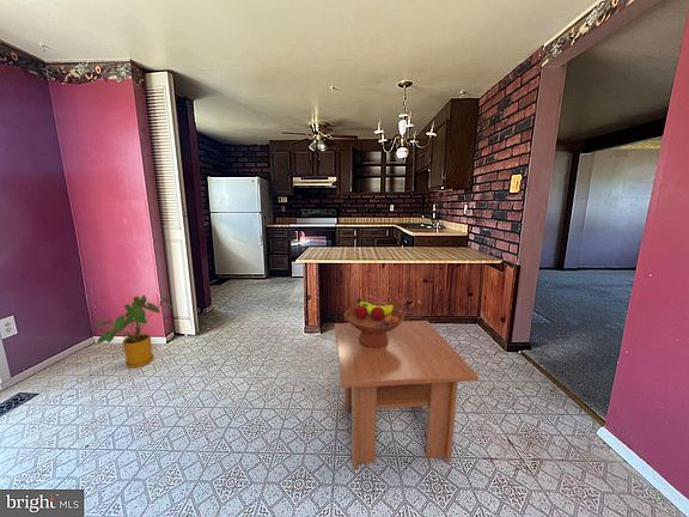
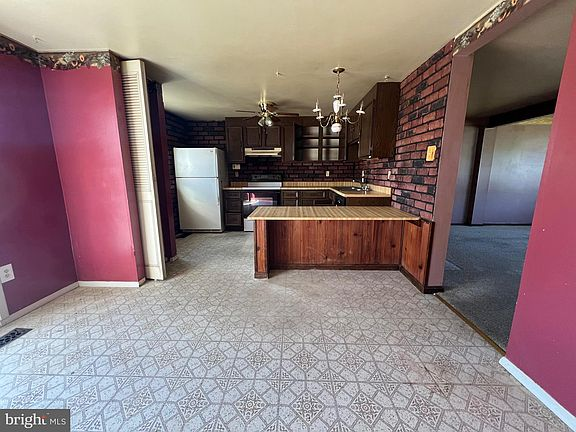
- house plant (135, 330)
- coffee table (391, 387)
- fruit bowl (373, 322)
